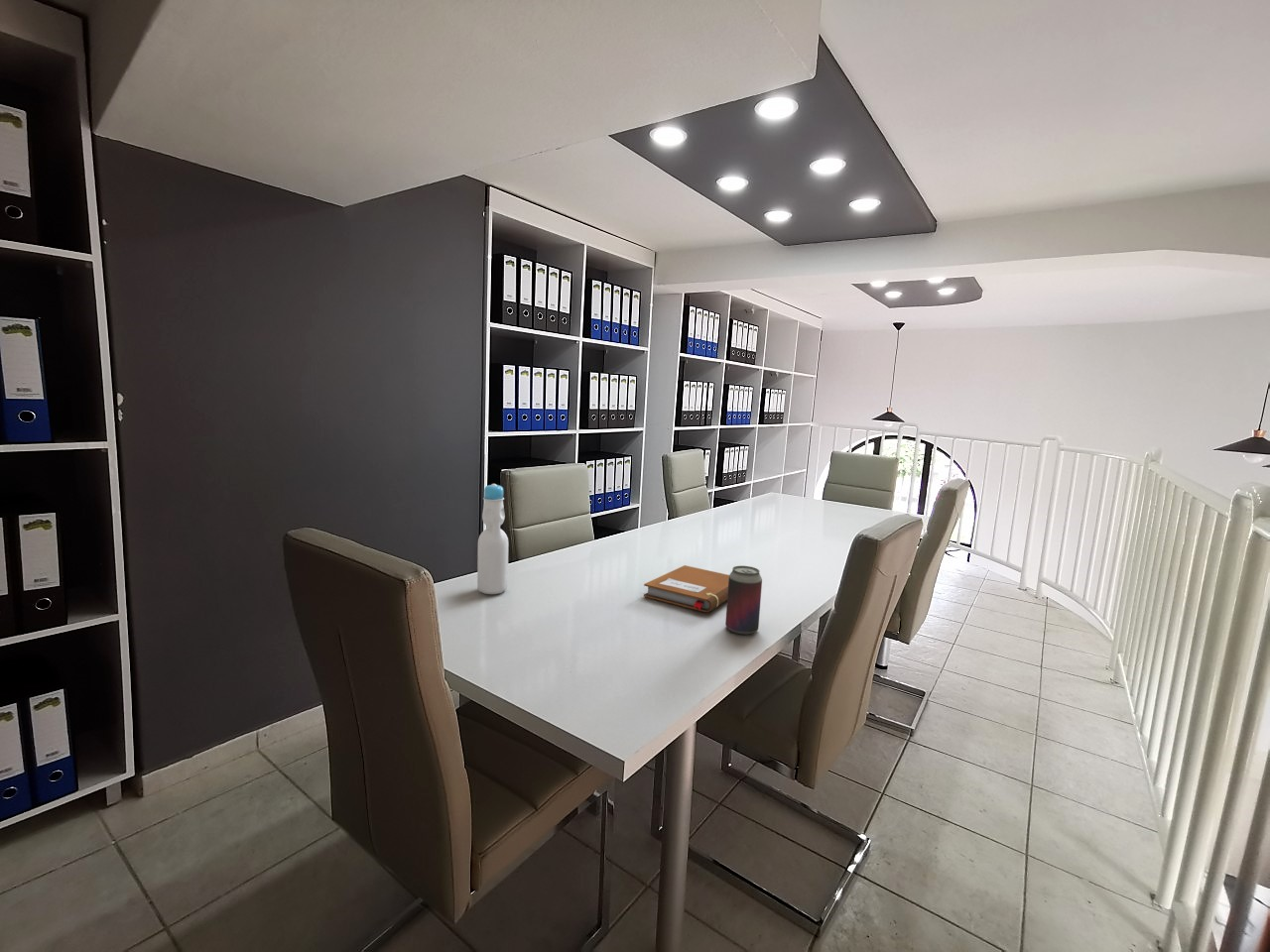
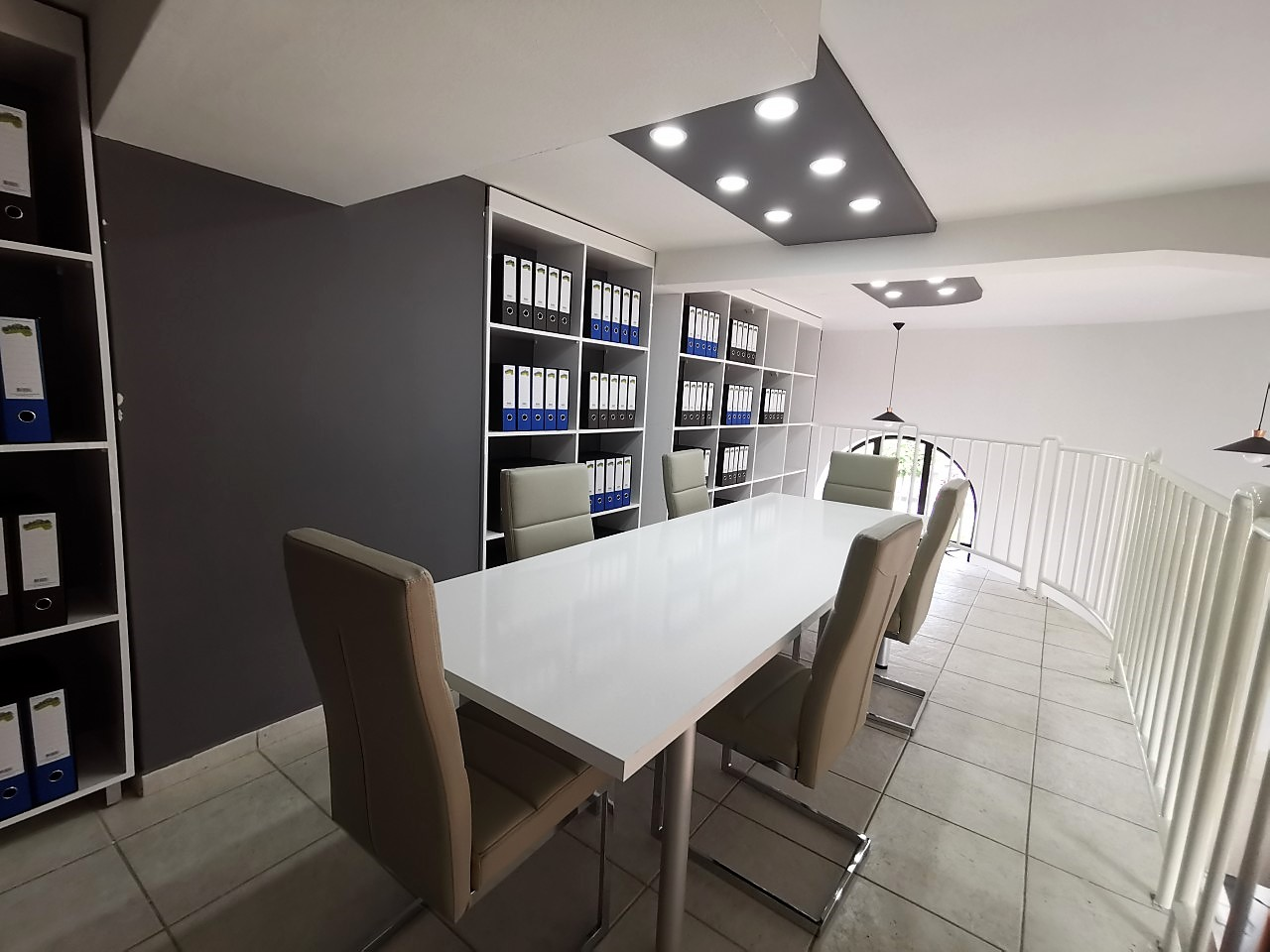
- bottle (493, 537)
- beverage can (743, 599)
- notebook (695, 587)
